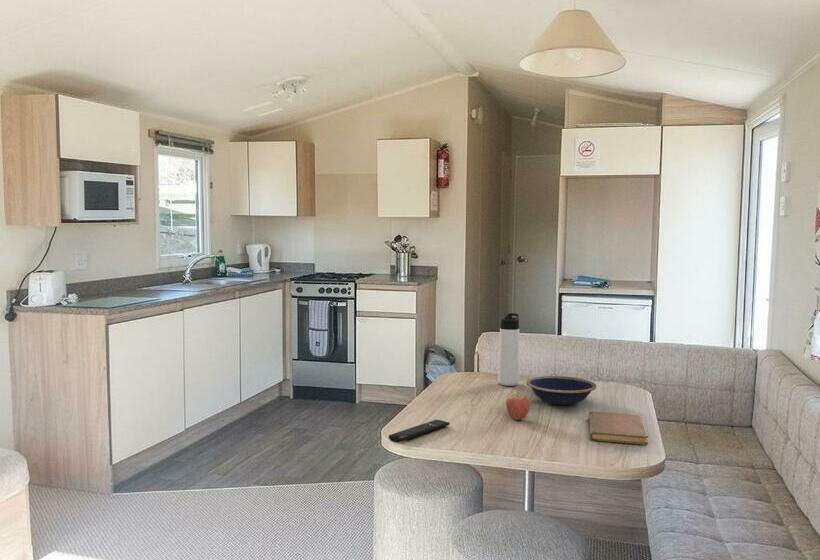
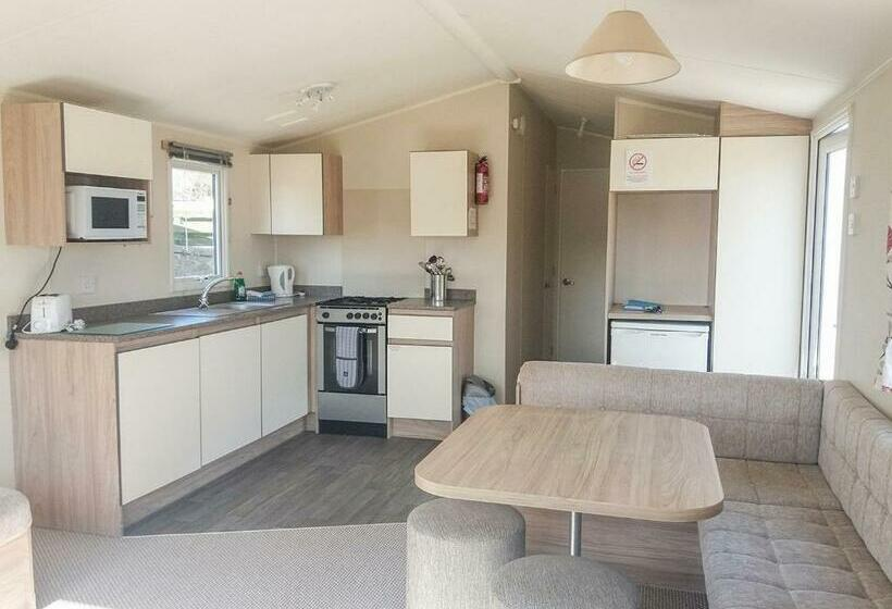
- fruit (517, 404)
- bowl (560, 392)
- thermos bottle (510, 349)
- notebook (616, 426)
- remote control (419, 430)
